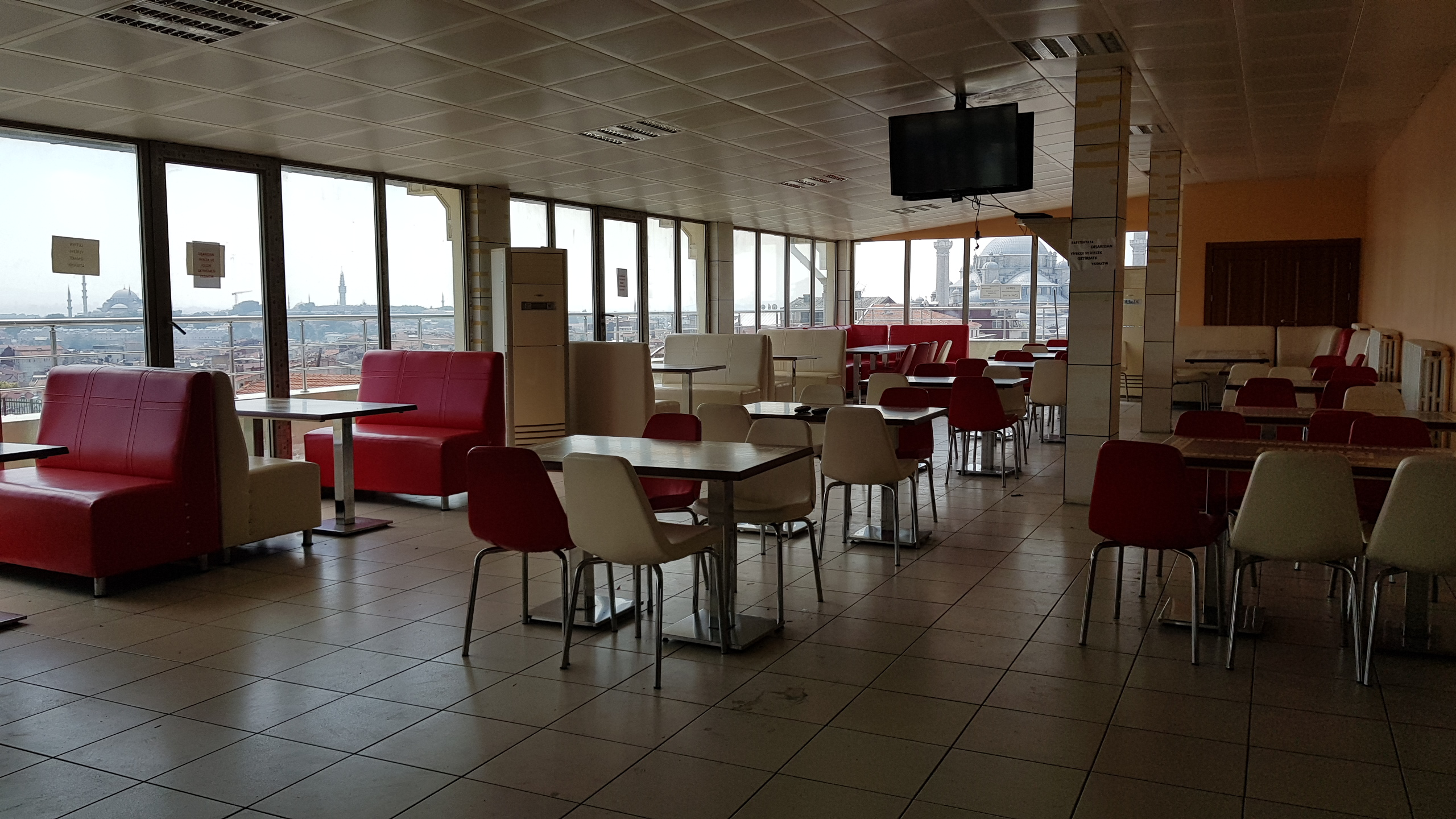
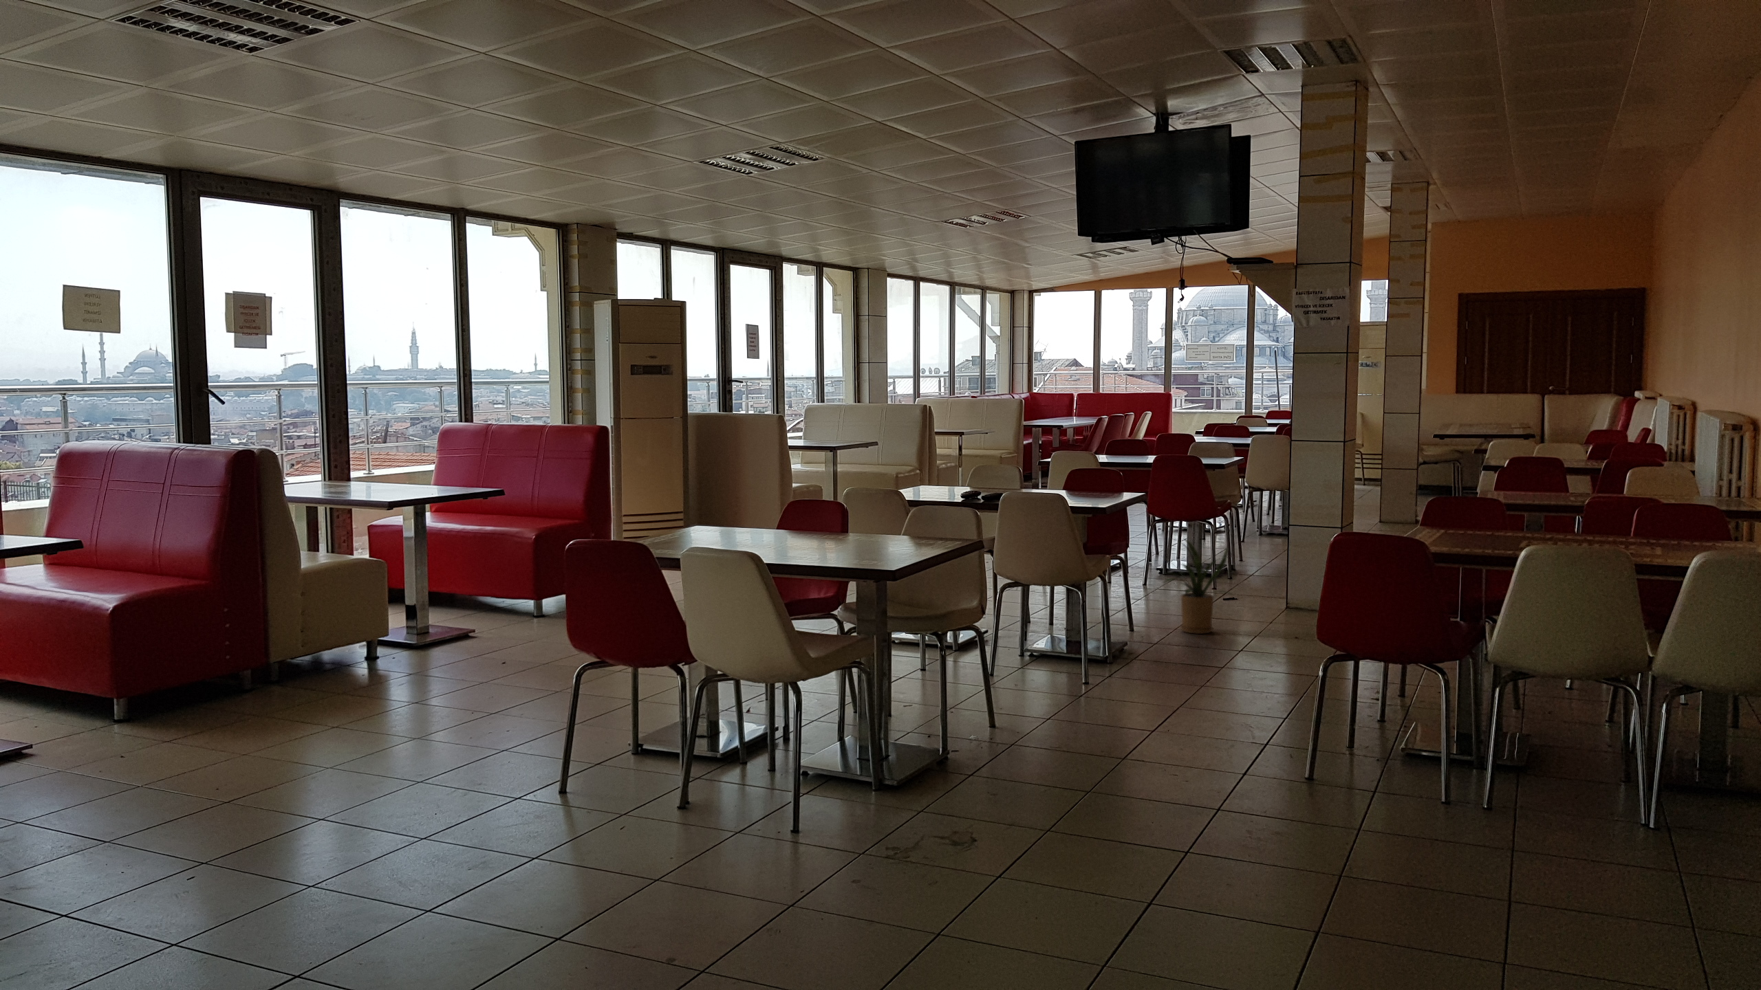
+ house plant (1193, 586)
